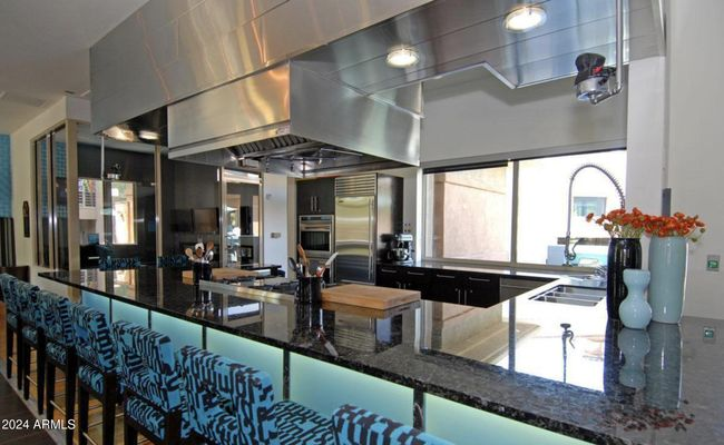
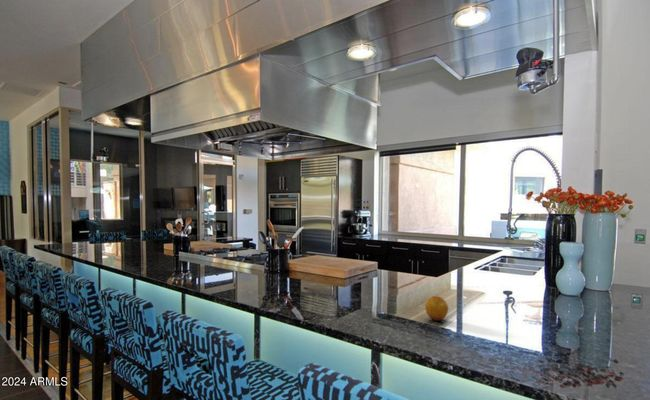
+ fruit (436, 307)
